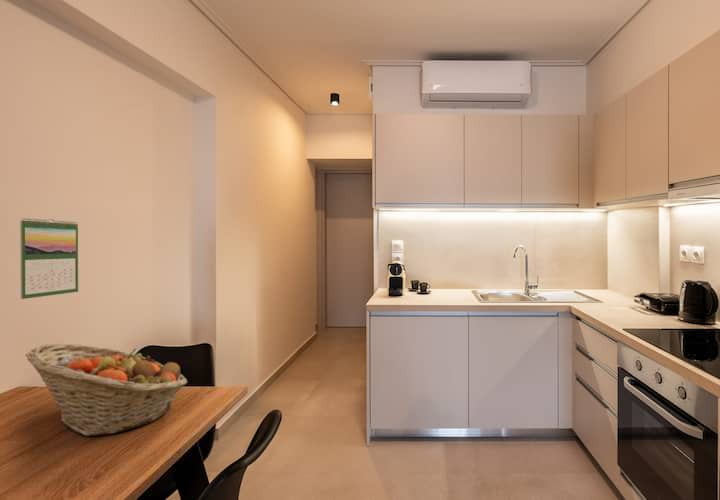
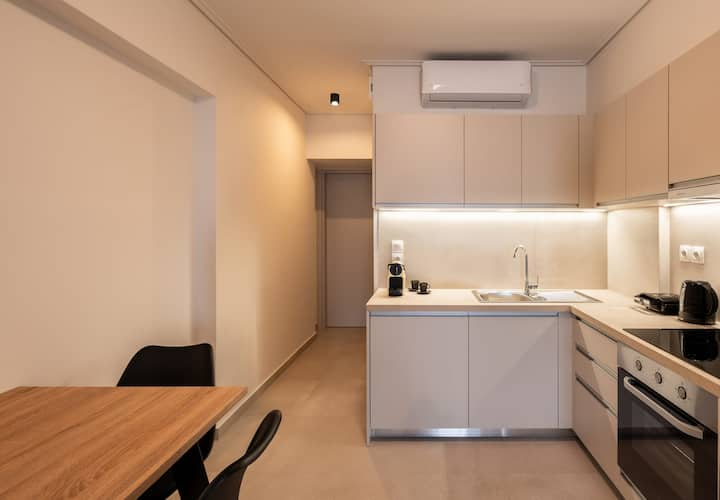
- fruit basket (111, 378)
- calendar (51, 257)
